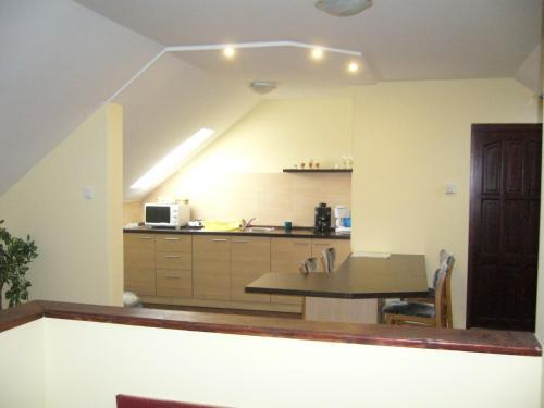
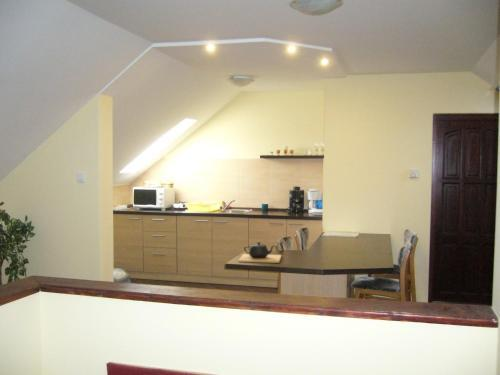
+ teapot (260, 250)
